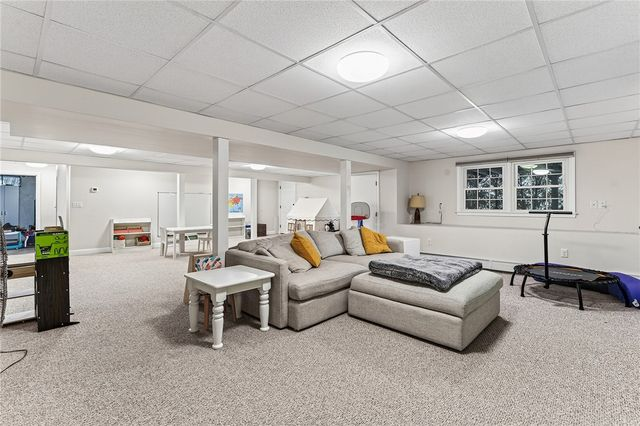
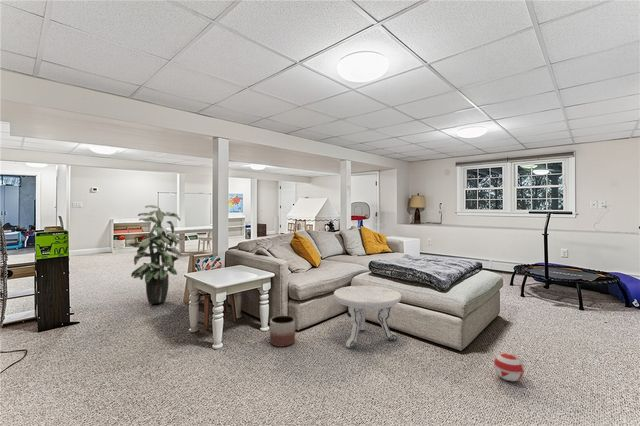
+ indoor plant (155, 253)
+ side table (365, 315)
+ planter (282, 330)
+ ball (508, 366)
